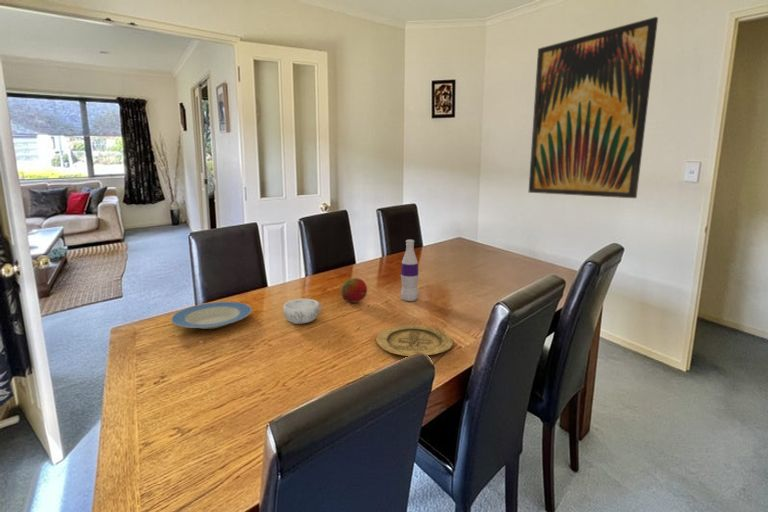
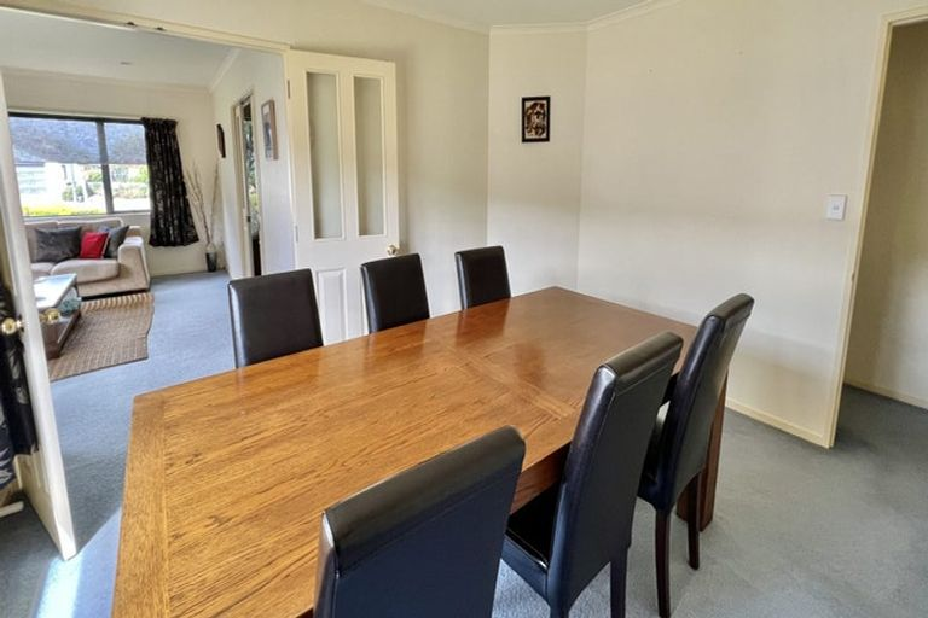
- bottle (409, 269)
- plate (414, 340)
- decorative bowl (304, 311)
- wall art (583, 117)
- fruit (353, 290)
- plate (213, 317)
